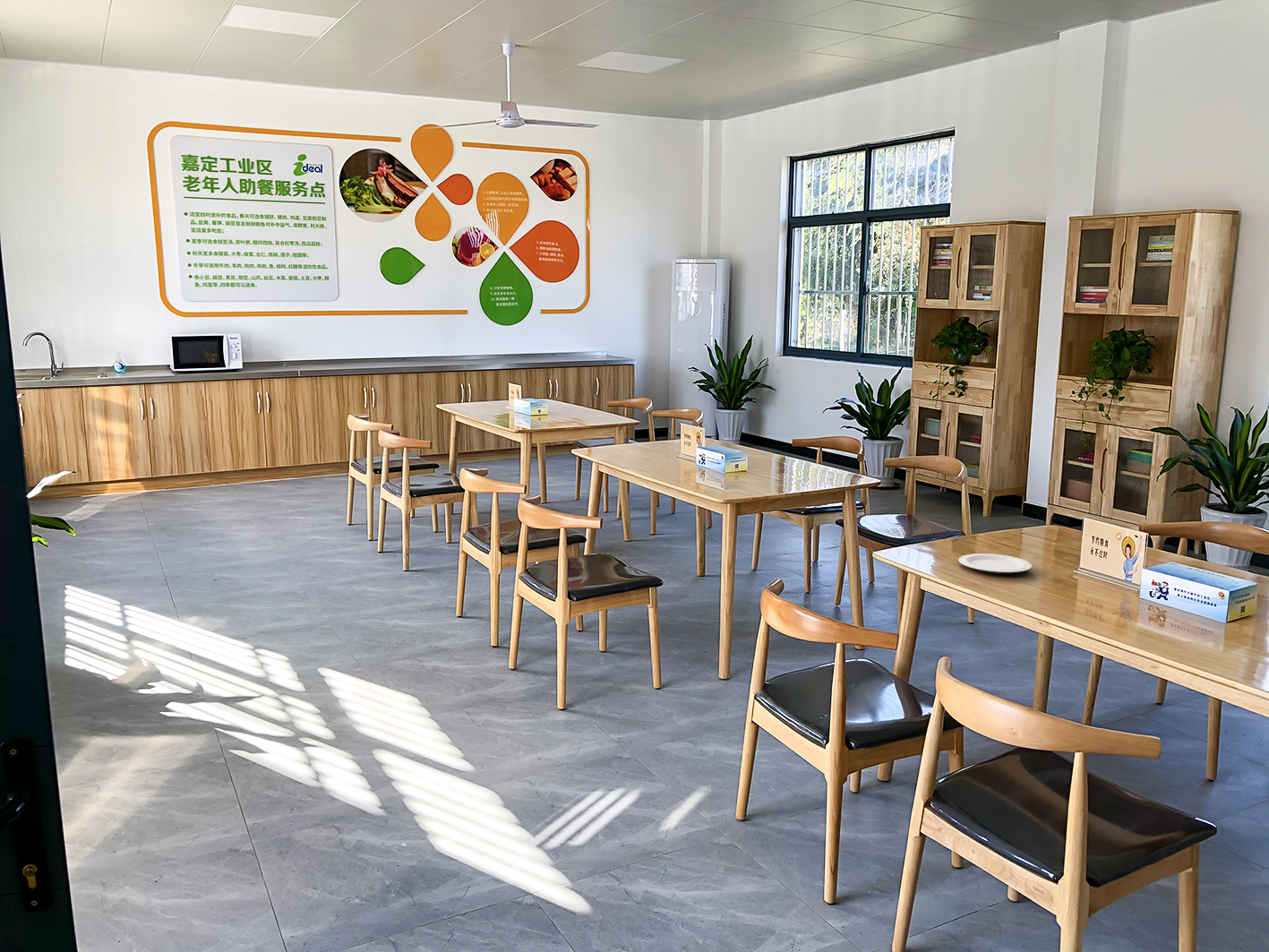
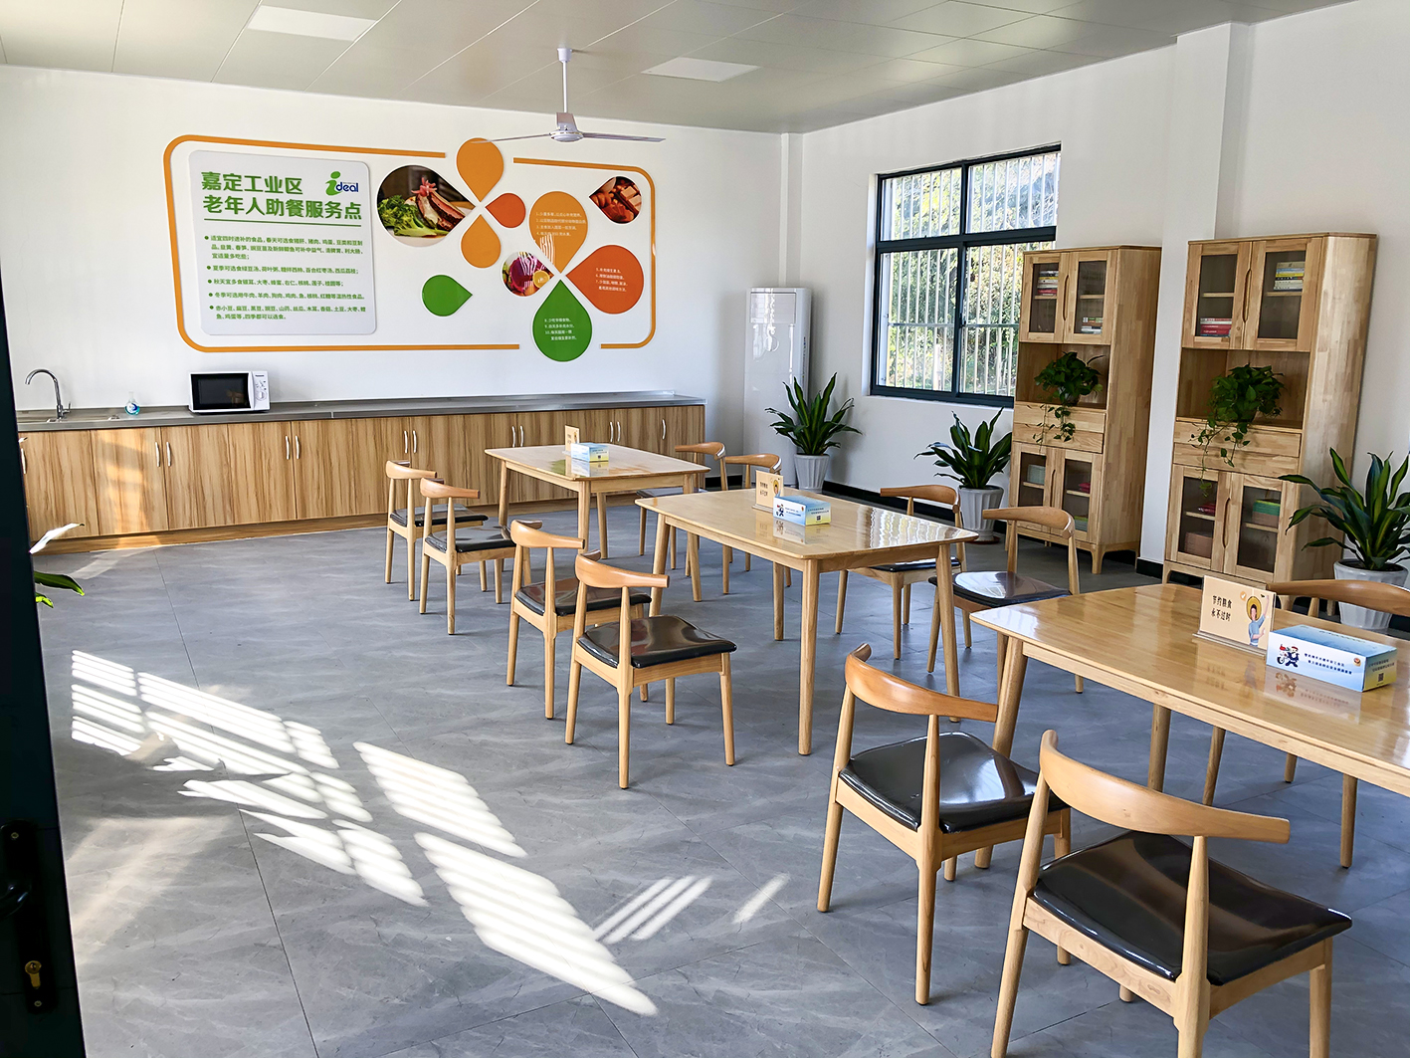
- plate (994, 564)
